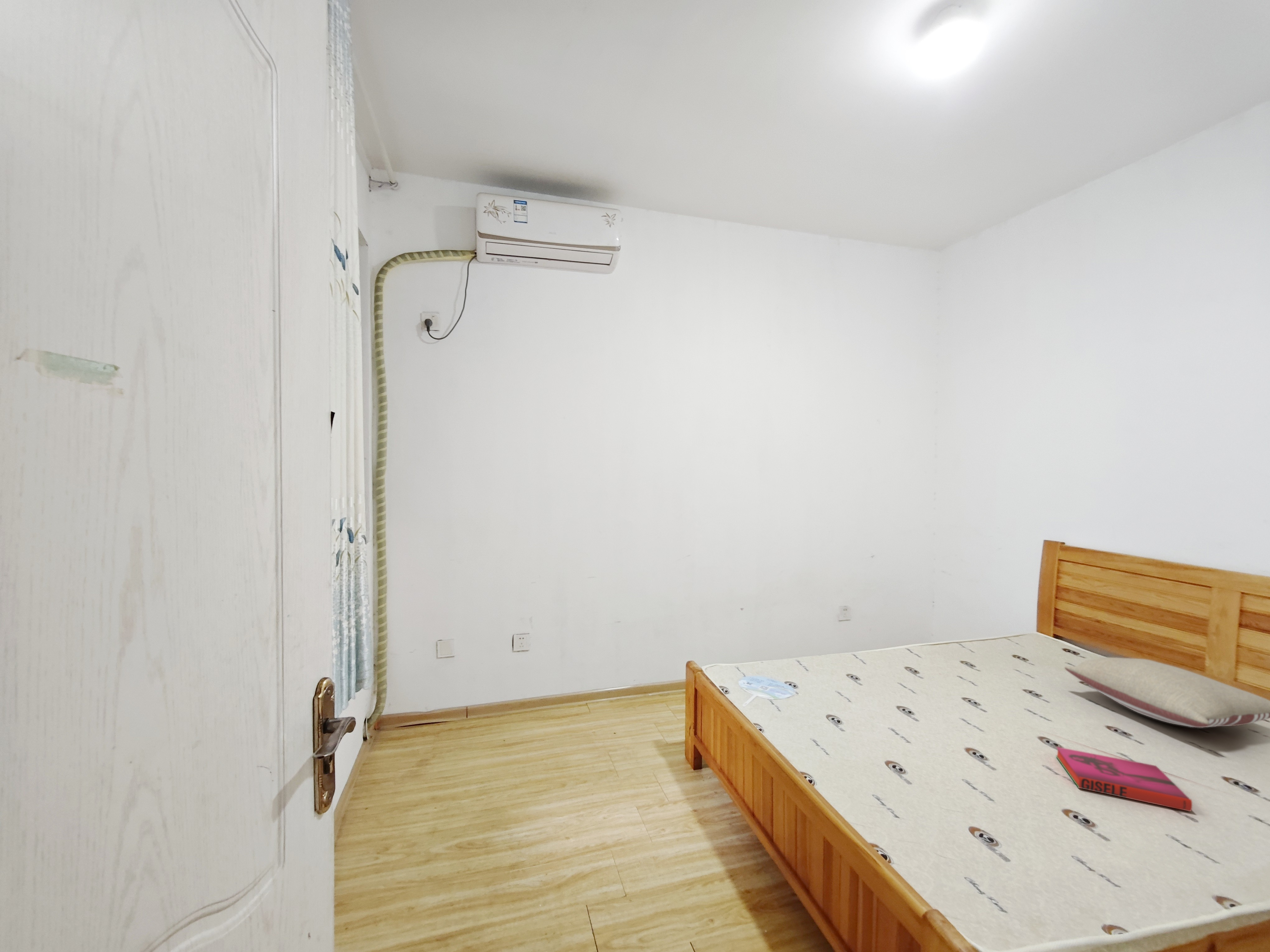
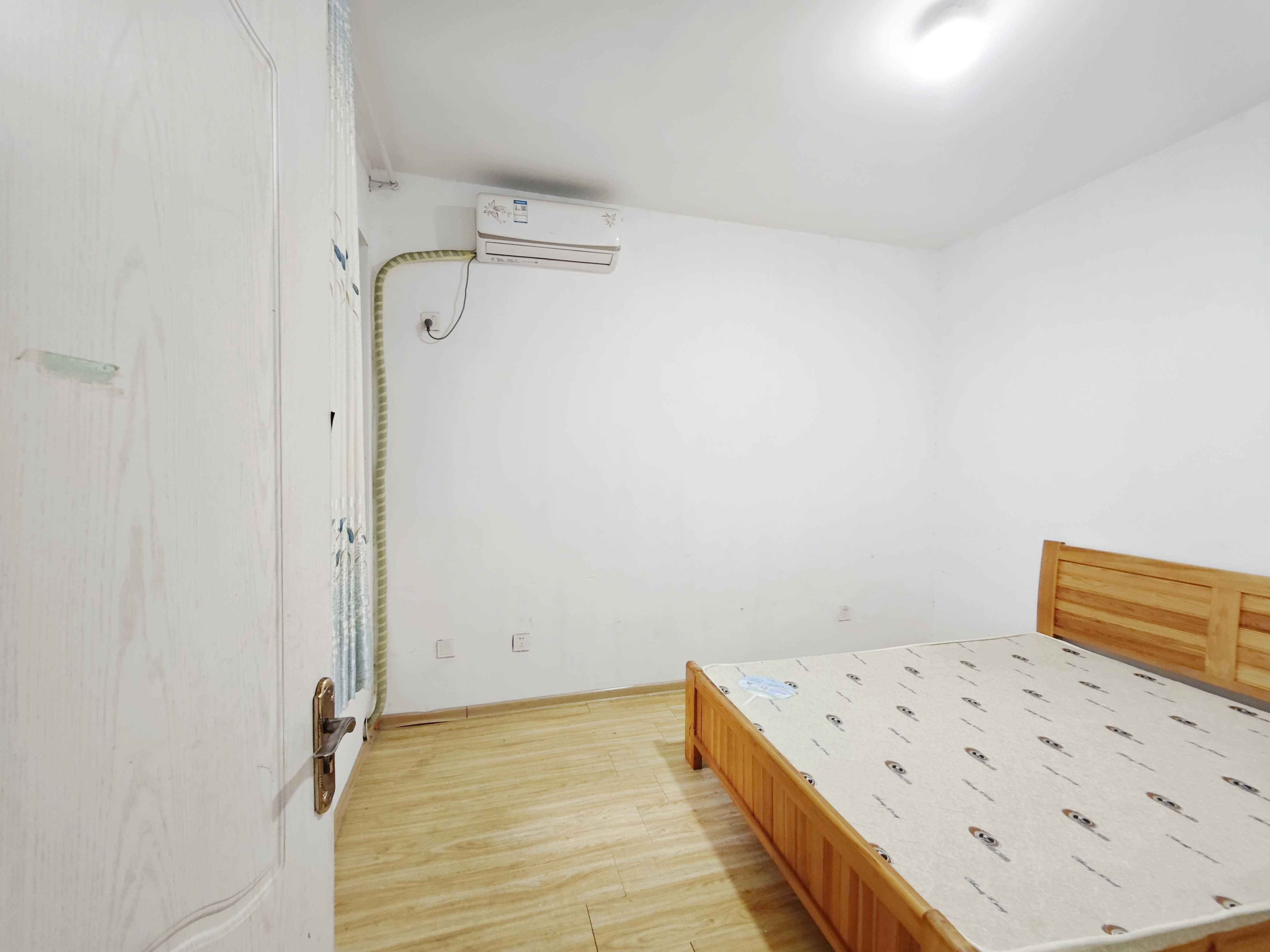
- pillow (1170, 690)
- hardback book (1118, 777)
